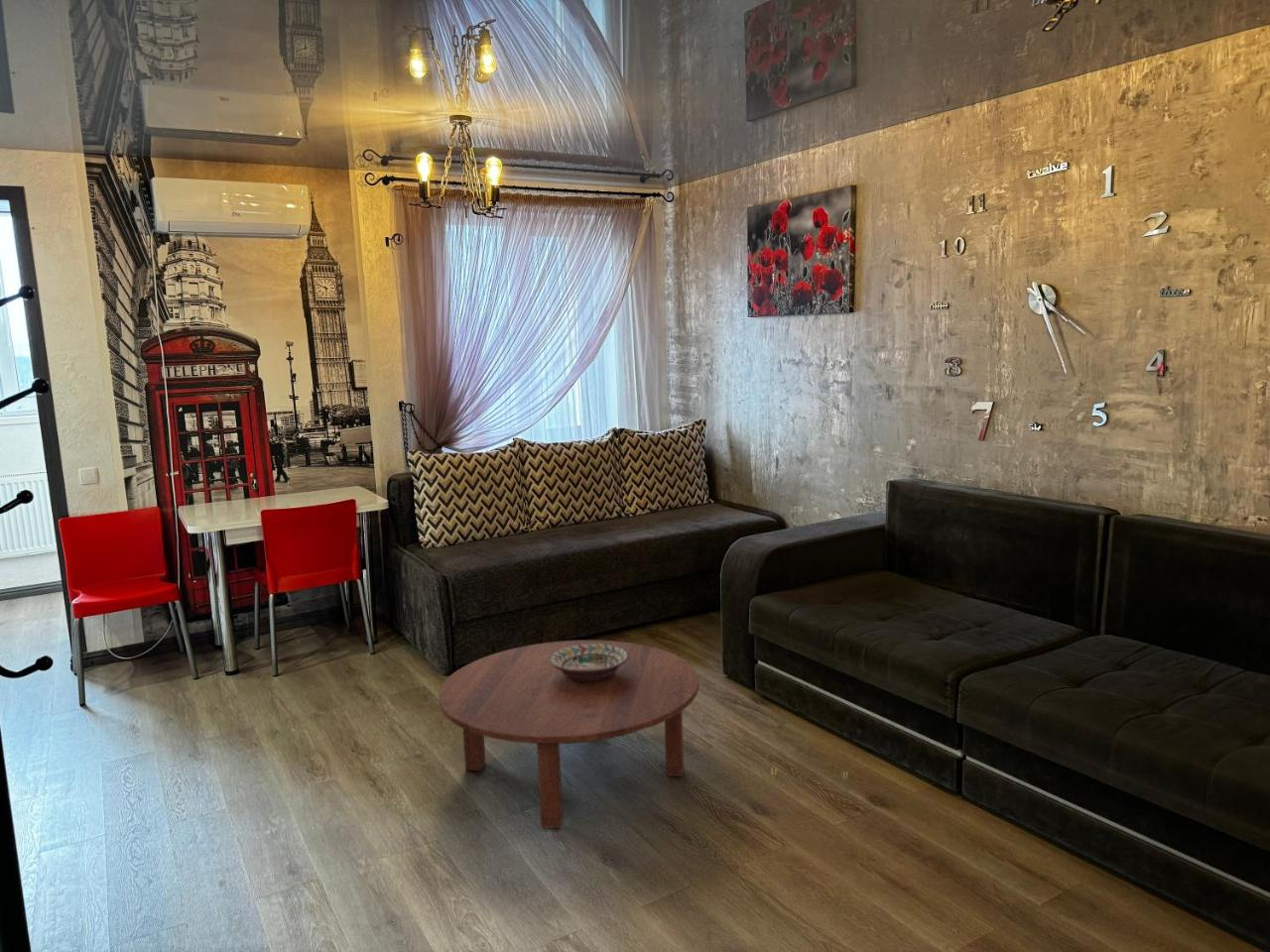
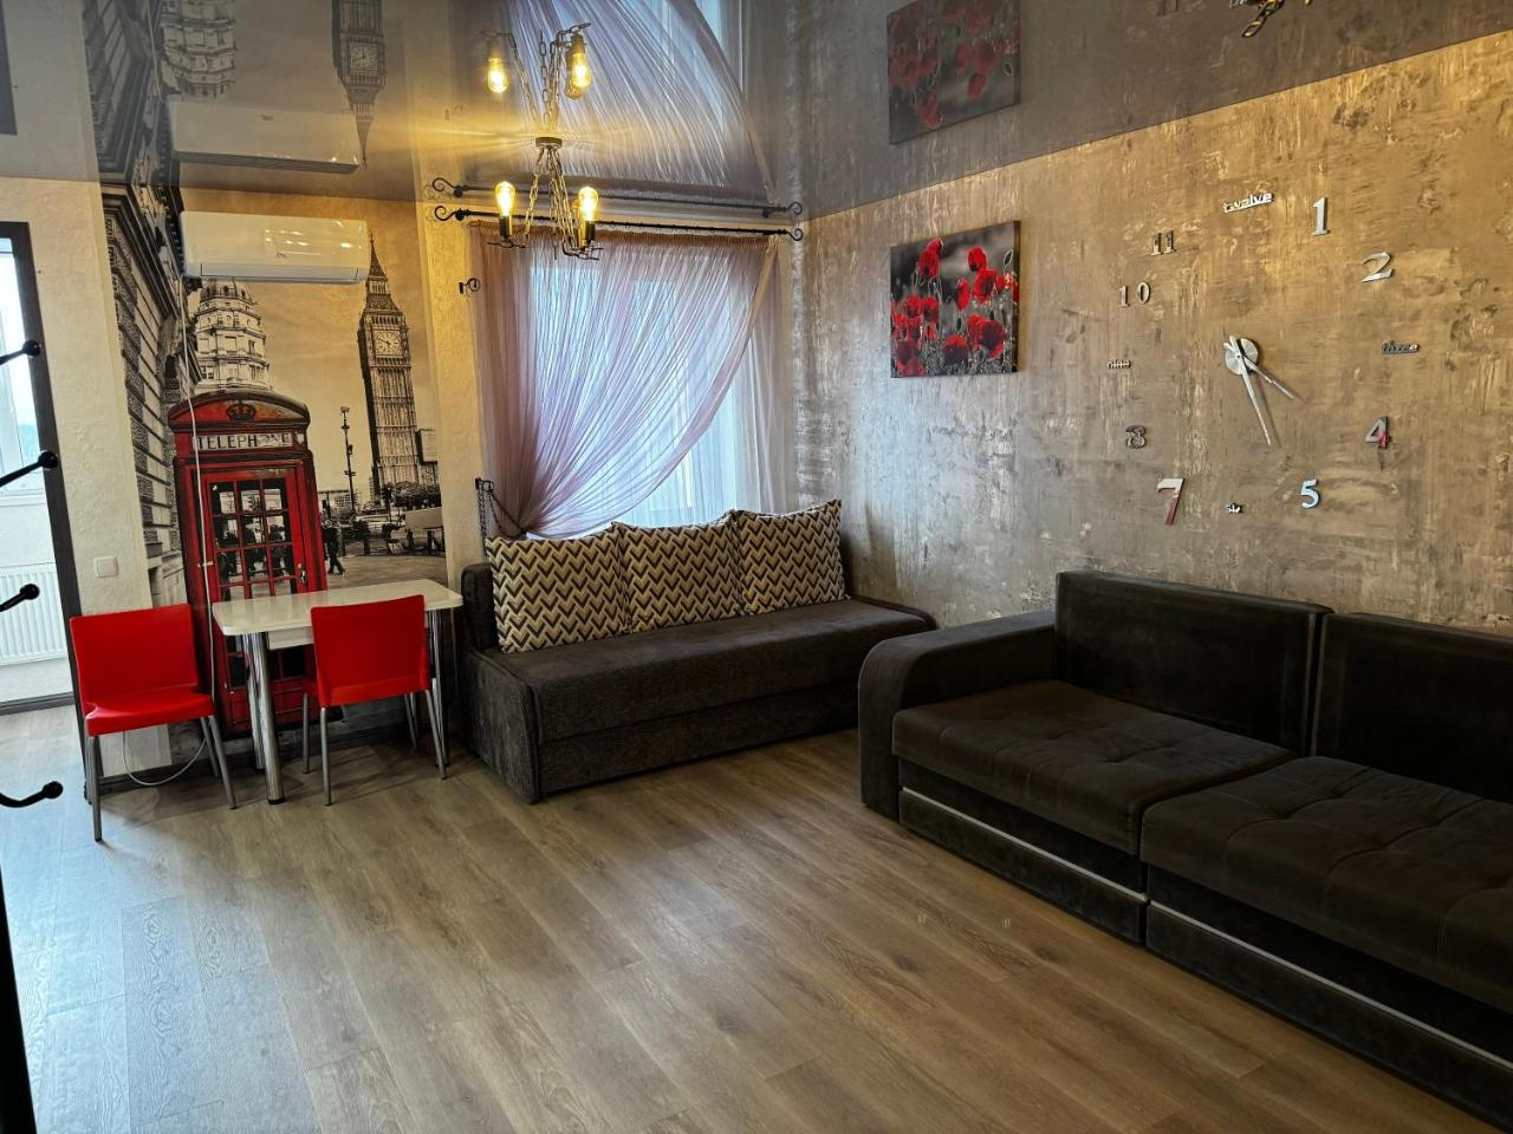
- coffee table (572, 726)
- decorative bowl (589, 664)
